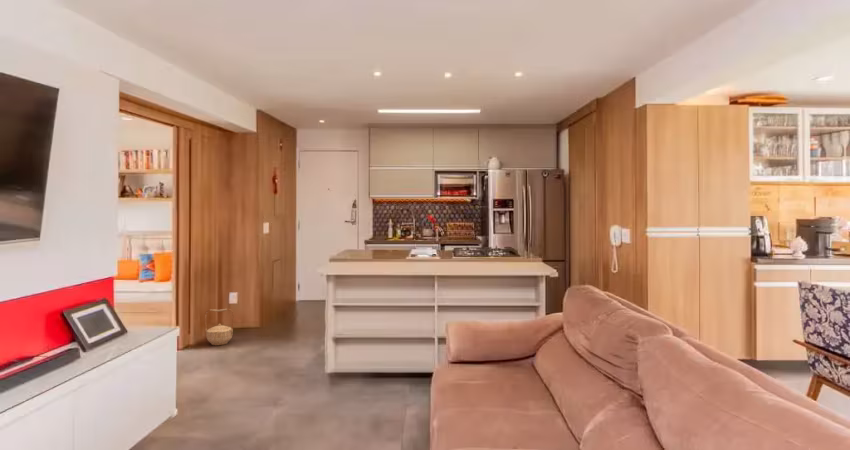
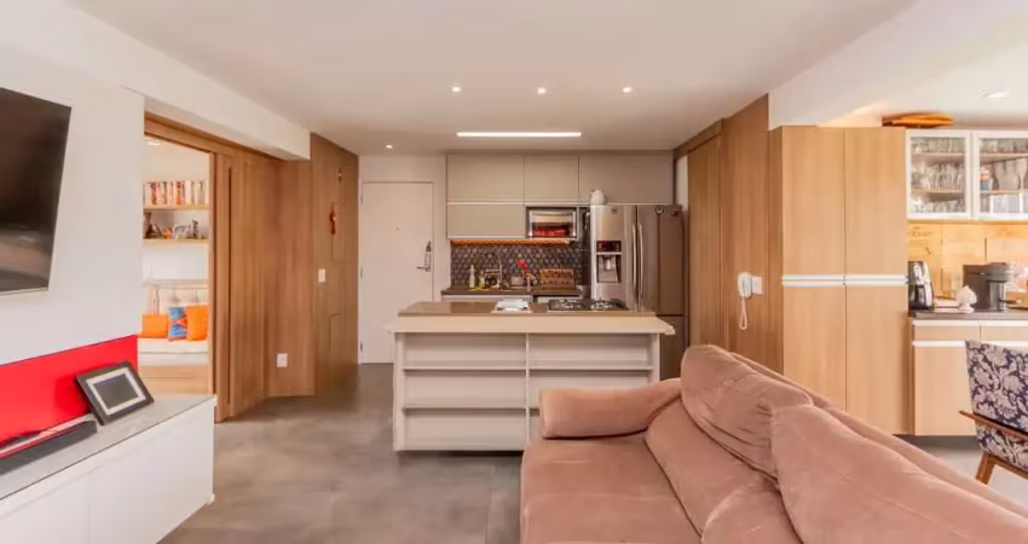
- basket (219, 325)
